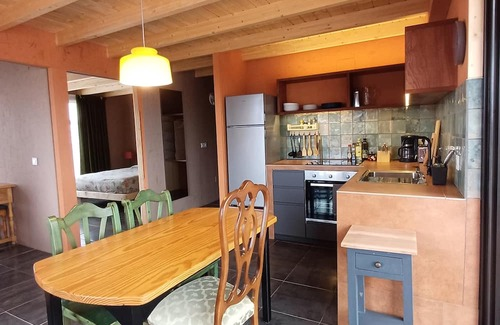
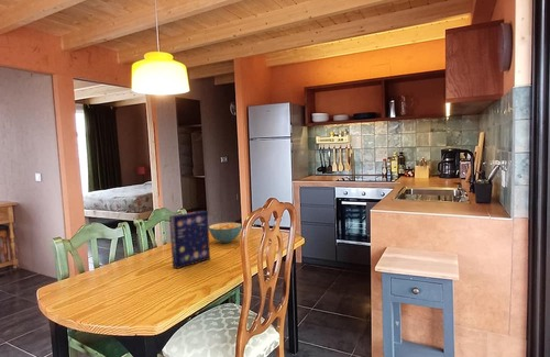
+ cereal box (190, 237)
+ cereal bowl (226, 233)
